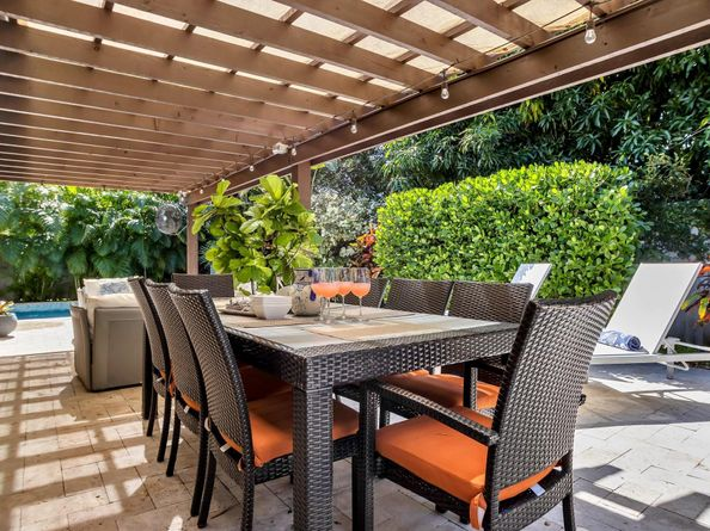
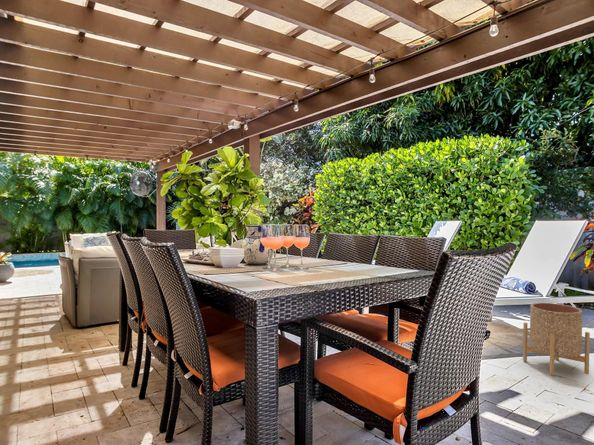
+ planter (555, 337)
